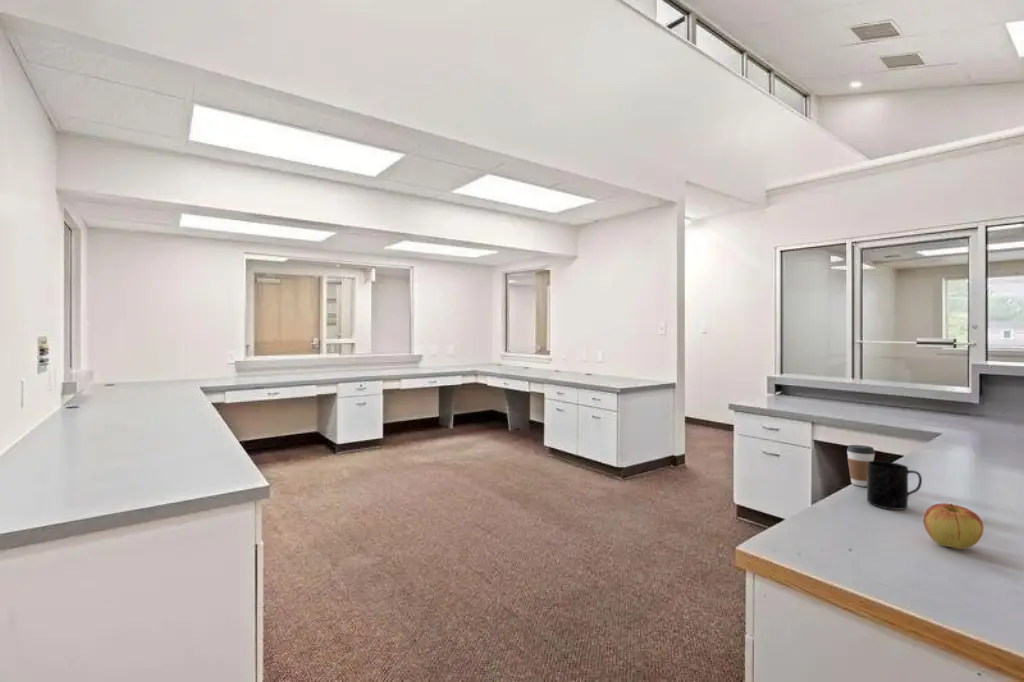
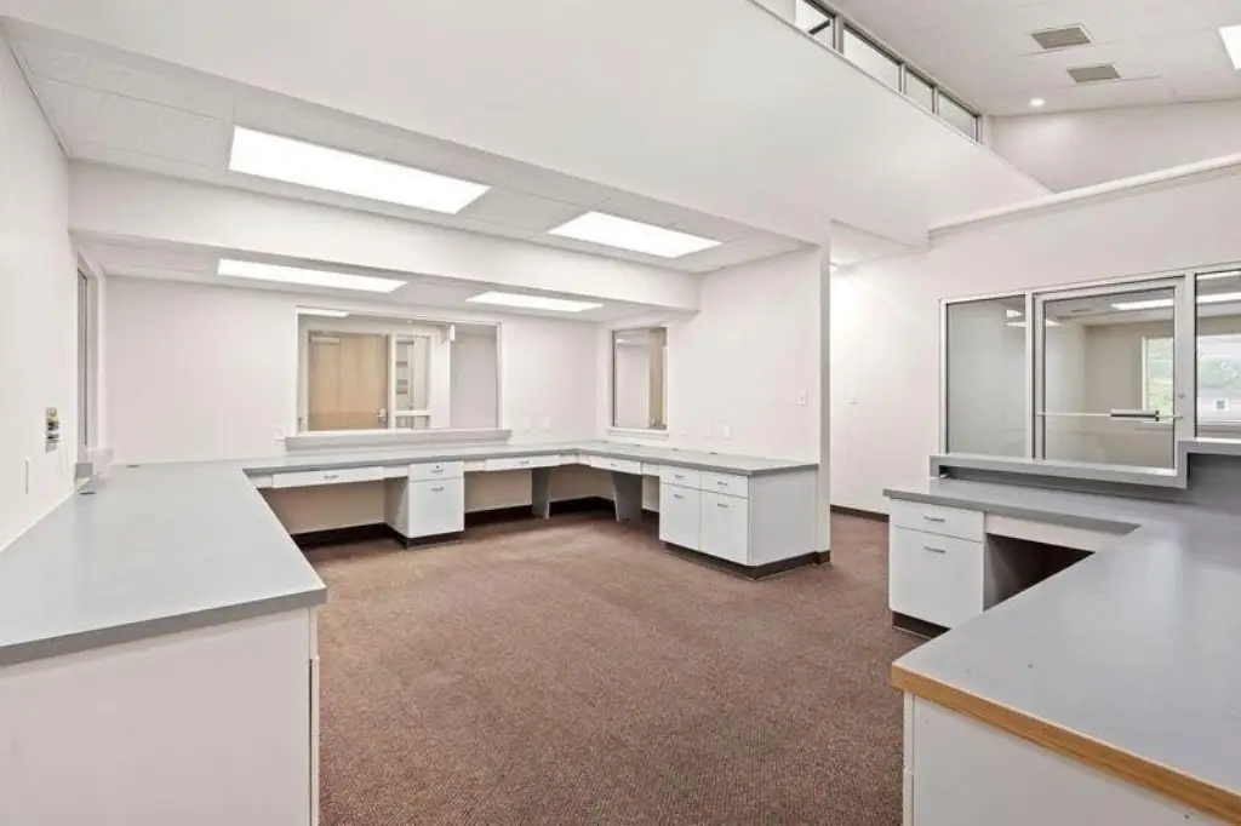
- coffee cup (860, 465)
- mug (893, 485)
- apple (952, 524)
